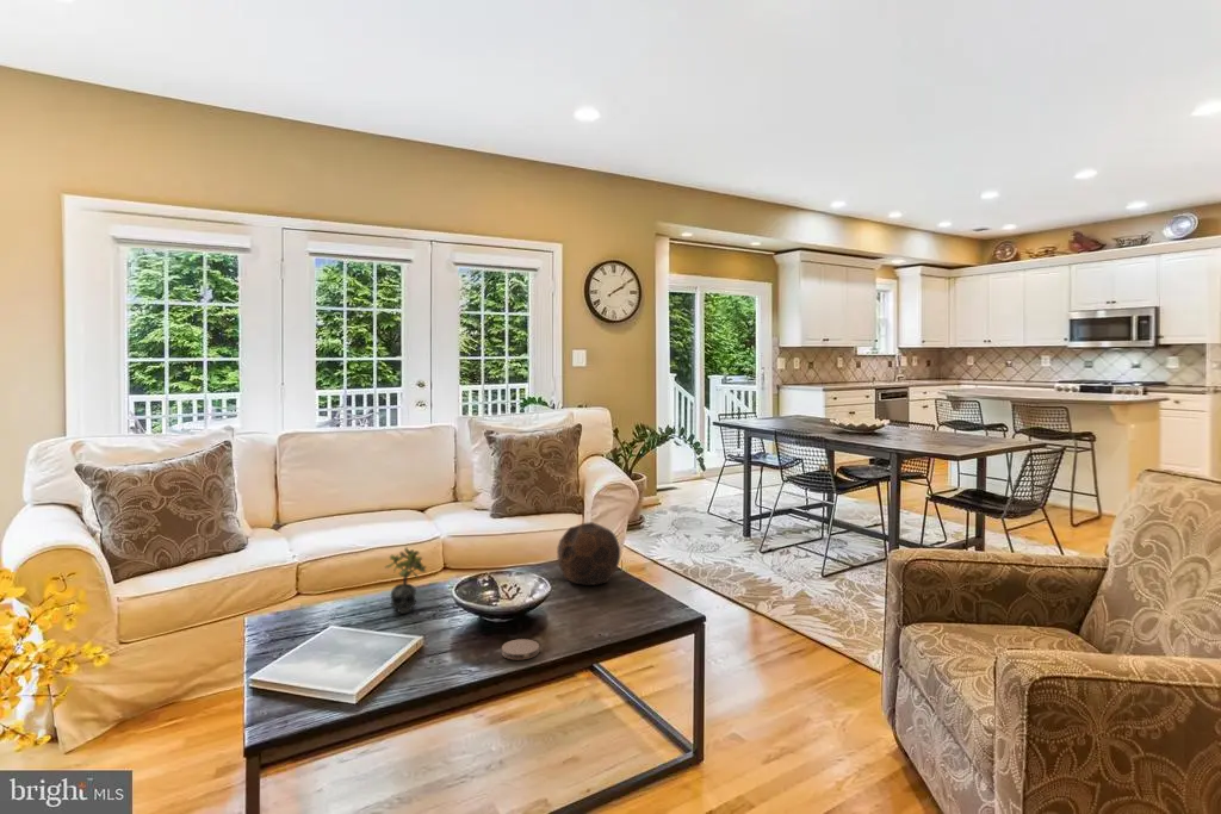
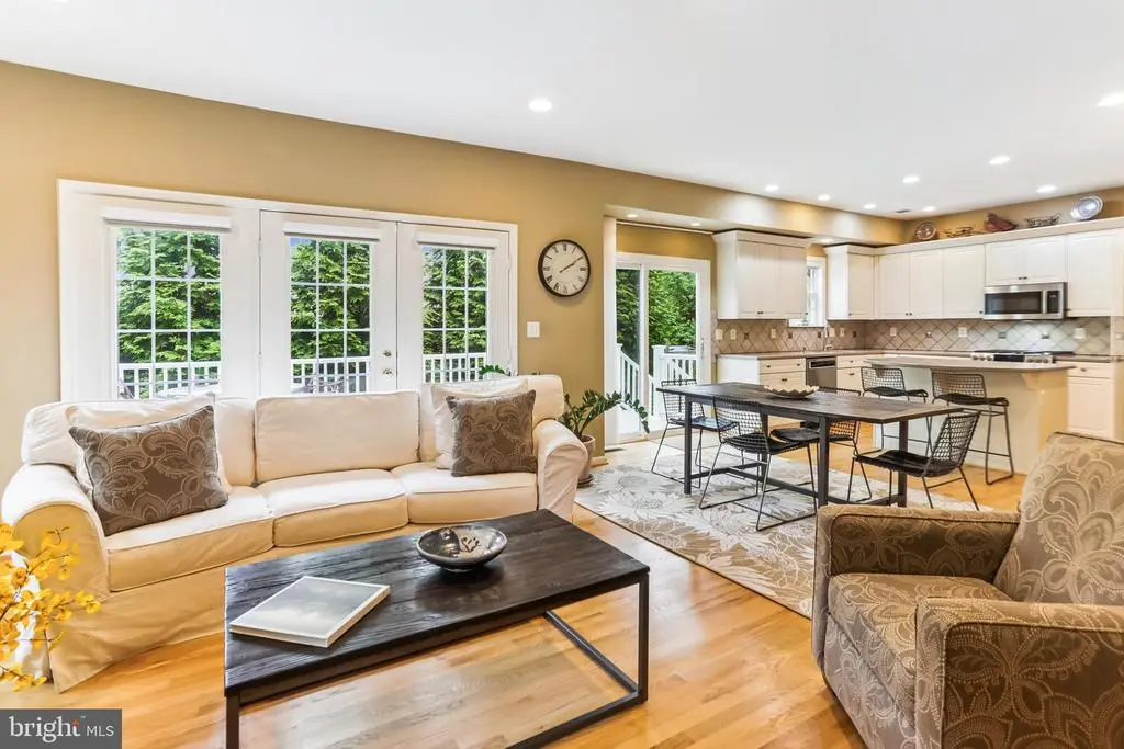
- coaster (520, 648)
- succulent plant (404, 579)
- soccer ball (588, 551)
